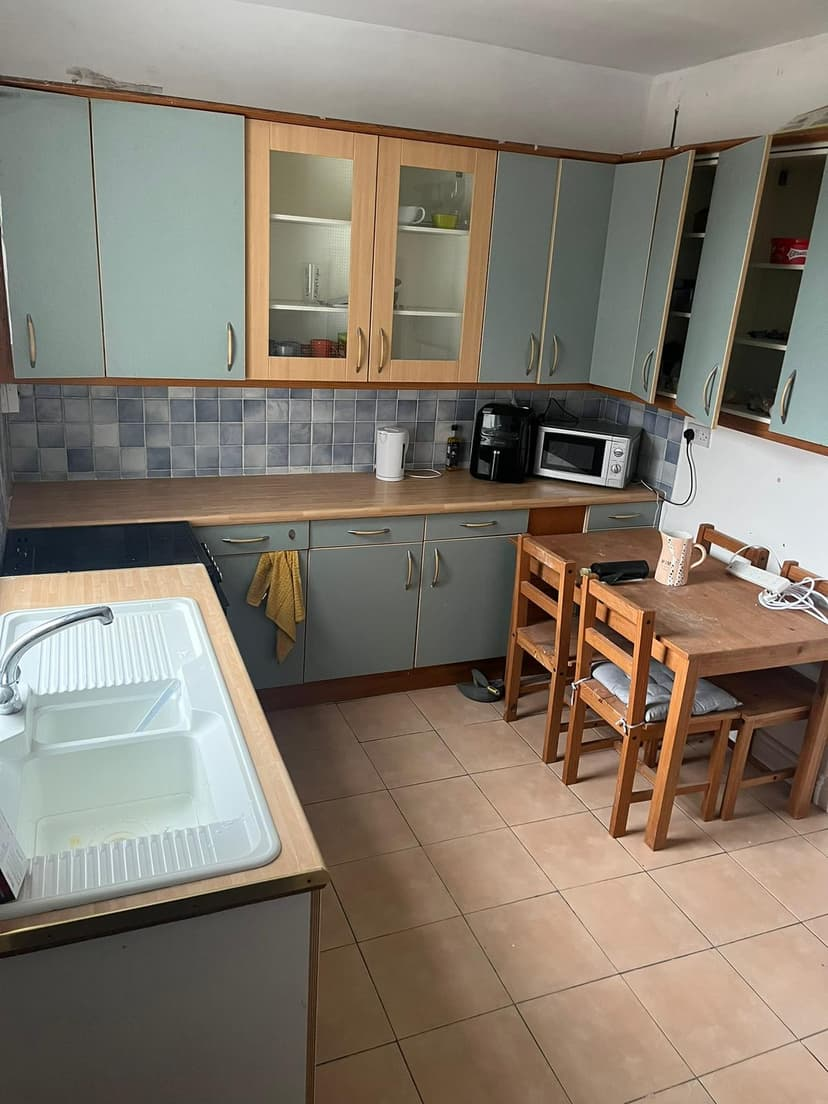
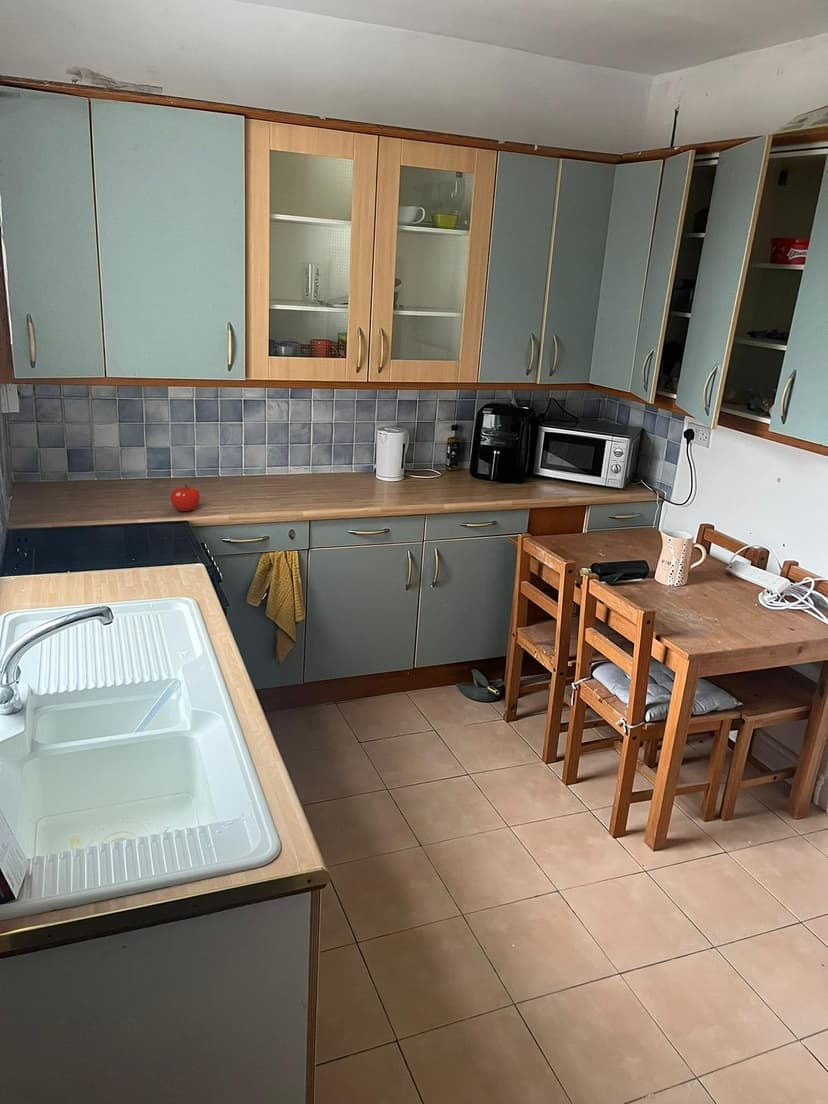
+ fruit (185, 497)
